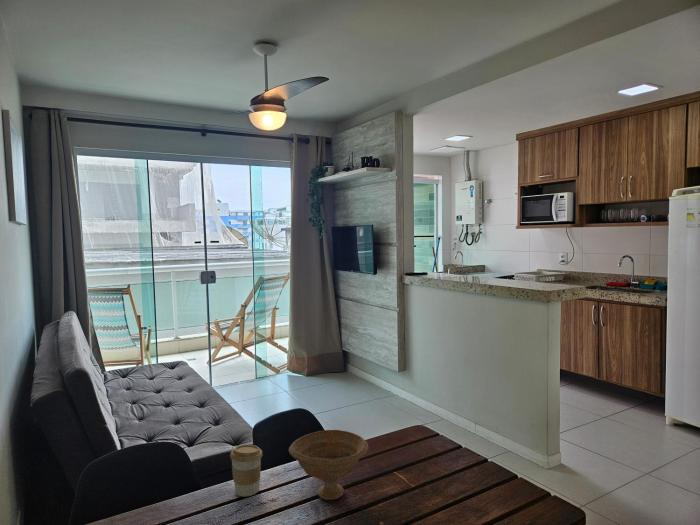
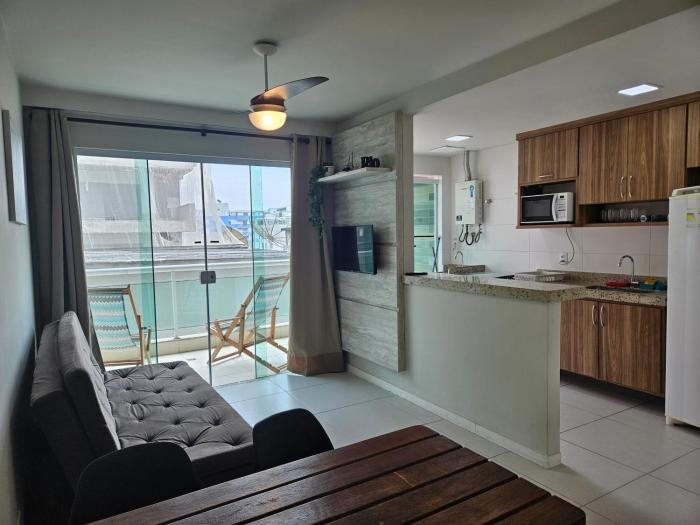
- coffee cup (246, 468)
- bowl (328, 467)
